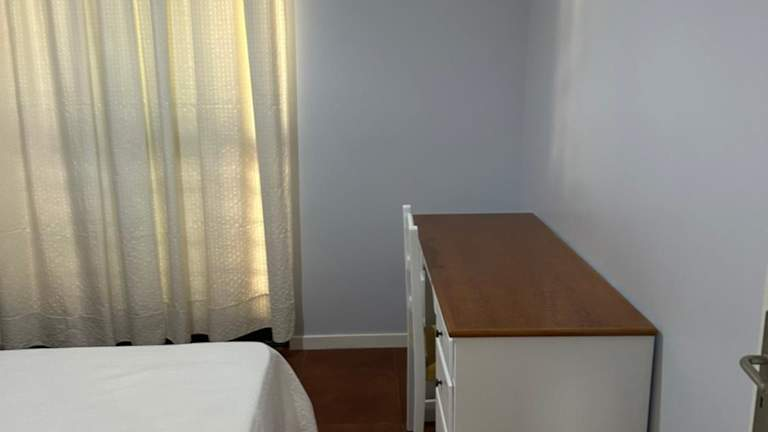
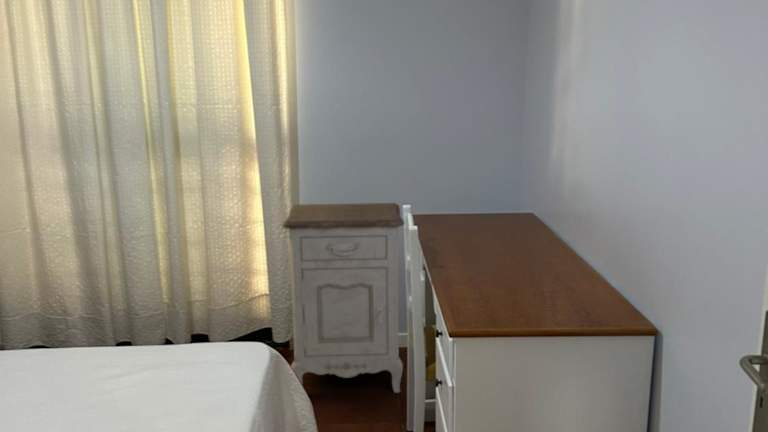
+ nightstand (346, 297)
